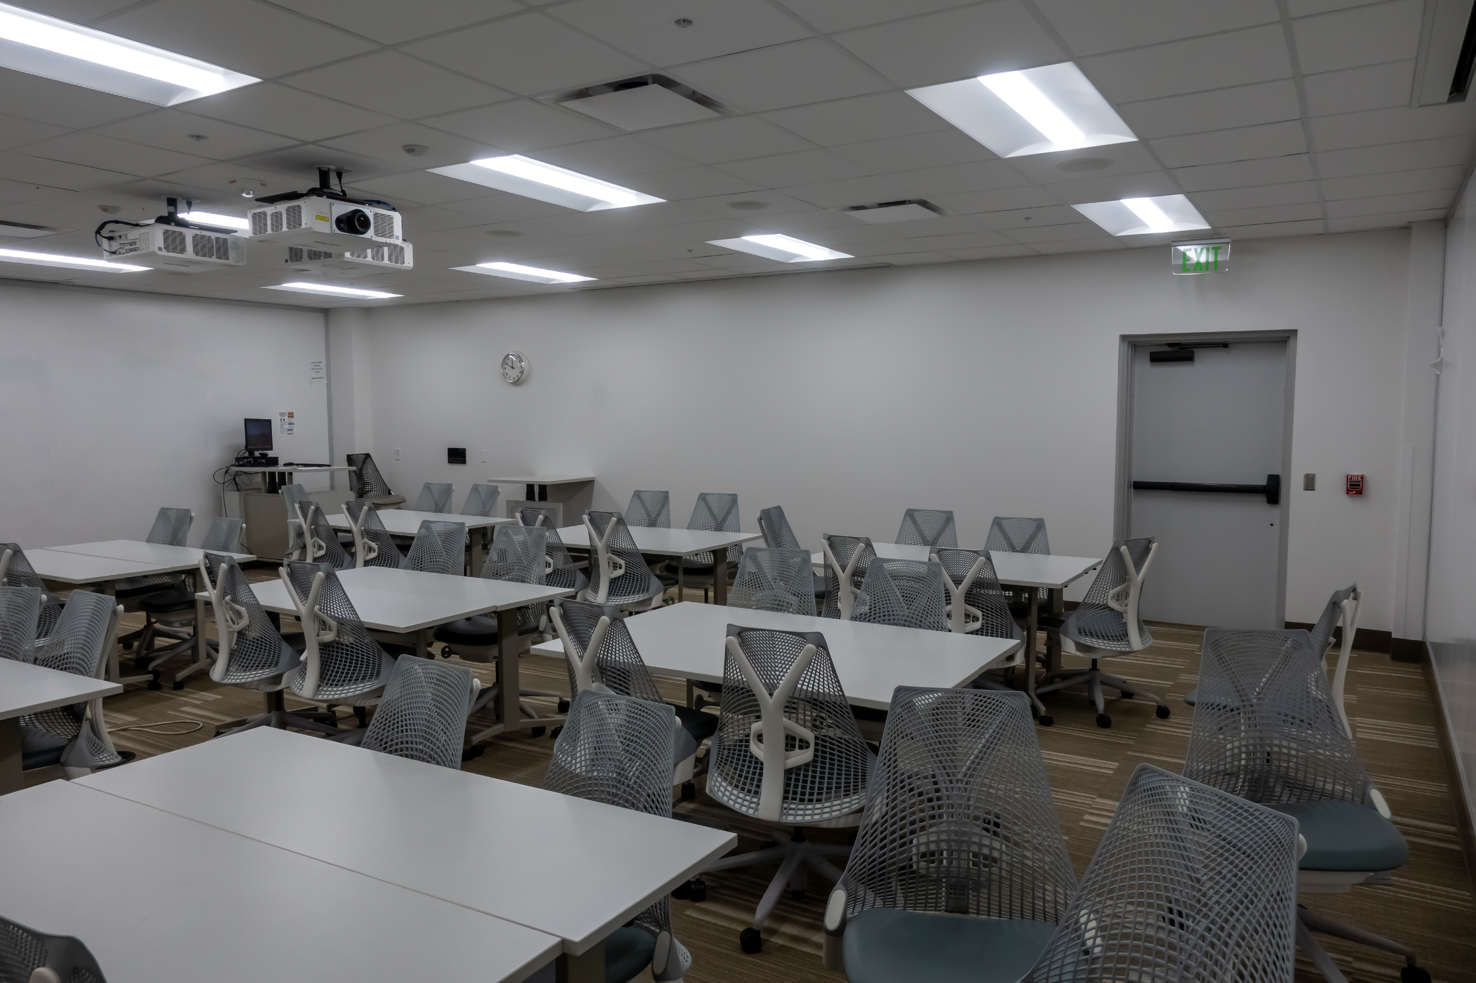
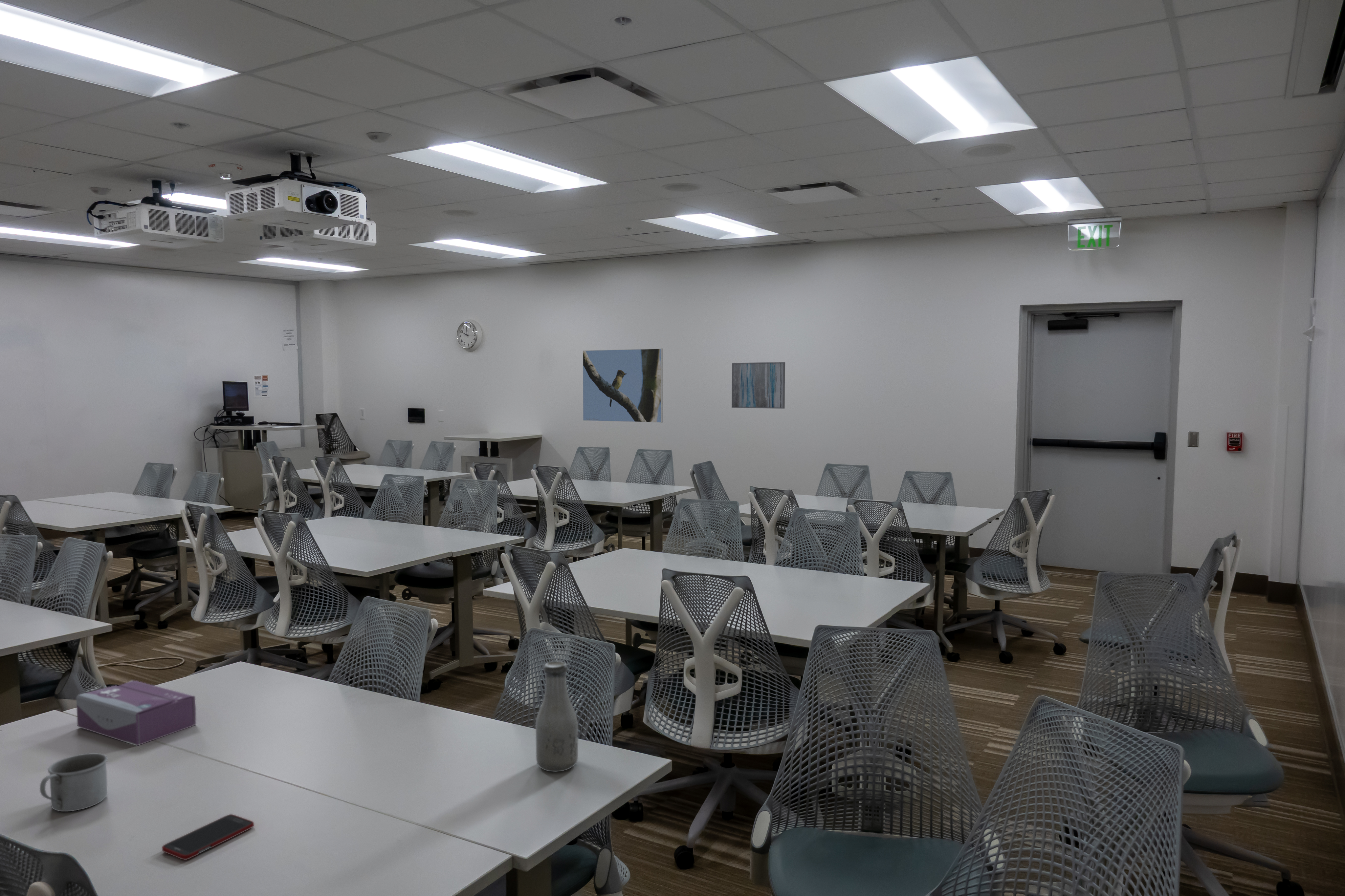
+ cell phone (209, 836)
+ mug (76, 783)
+ bottle (557, 714)
+ tissue box (136, 710)
+ wall art (758, 385)
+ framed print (622, 386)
